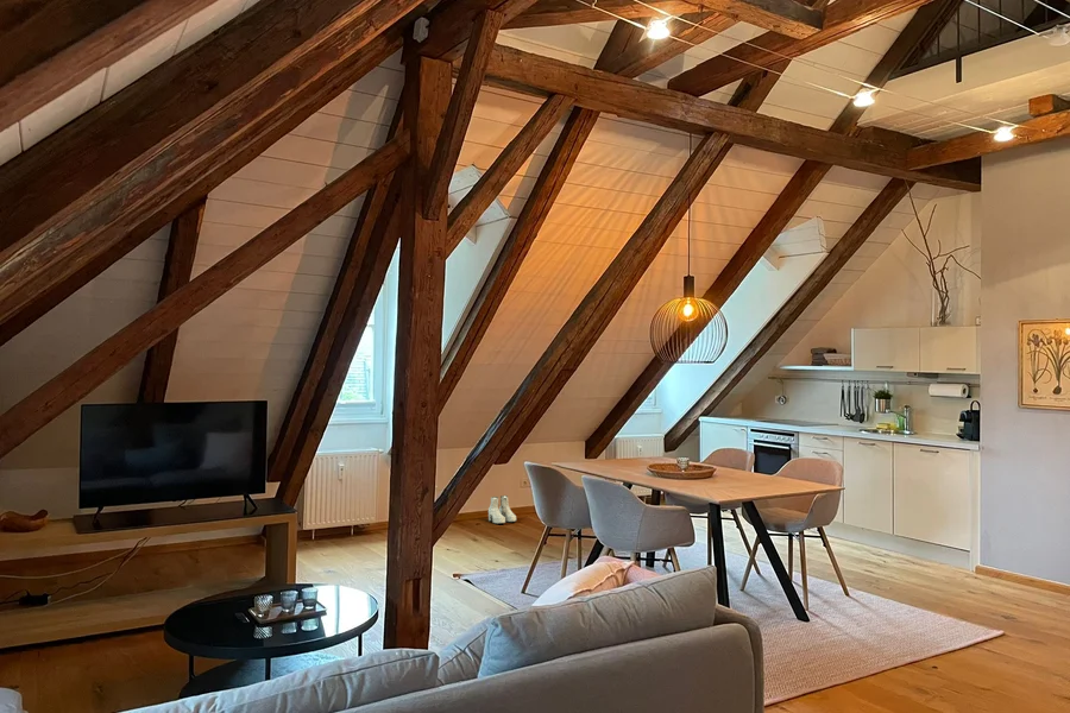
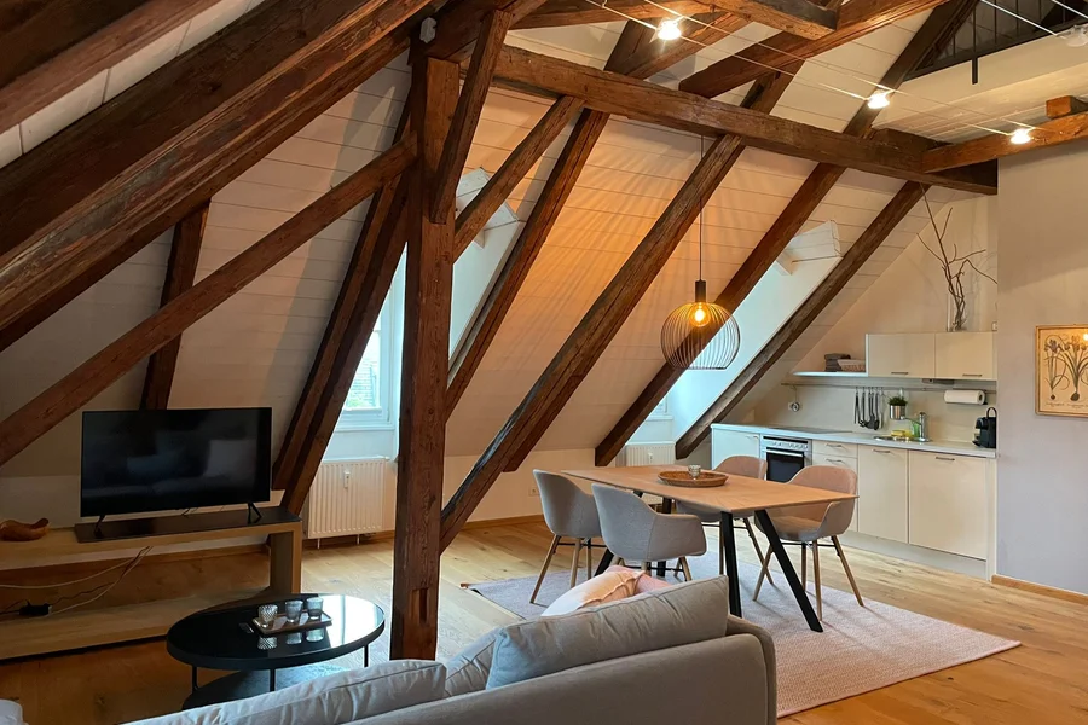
- boots (502, 509)
